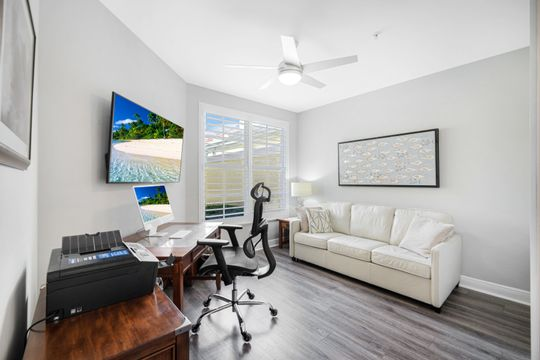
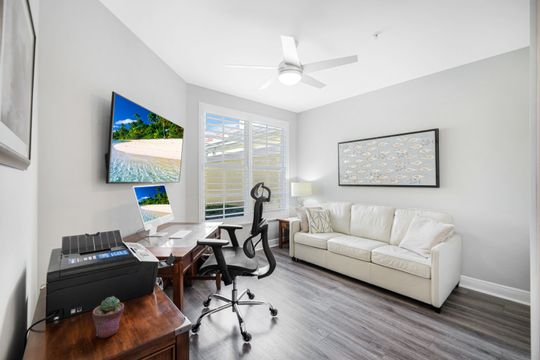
+ potted succulent (108, 315)
